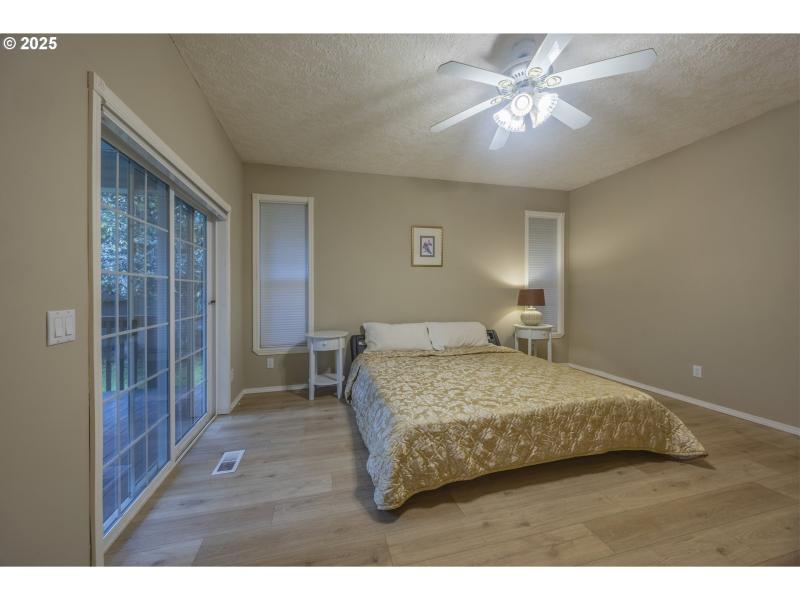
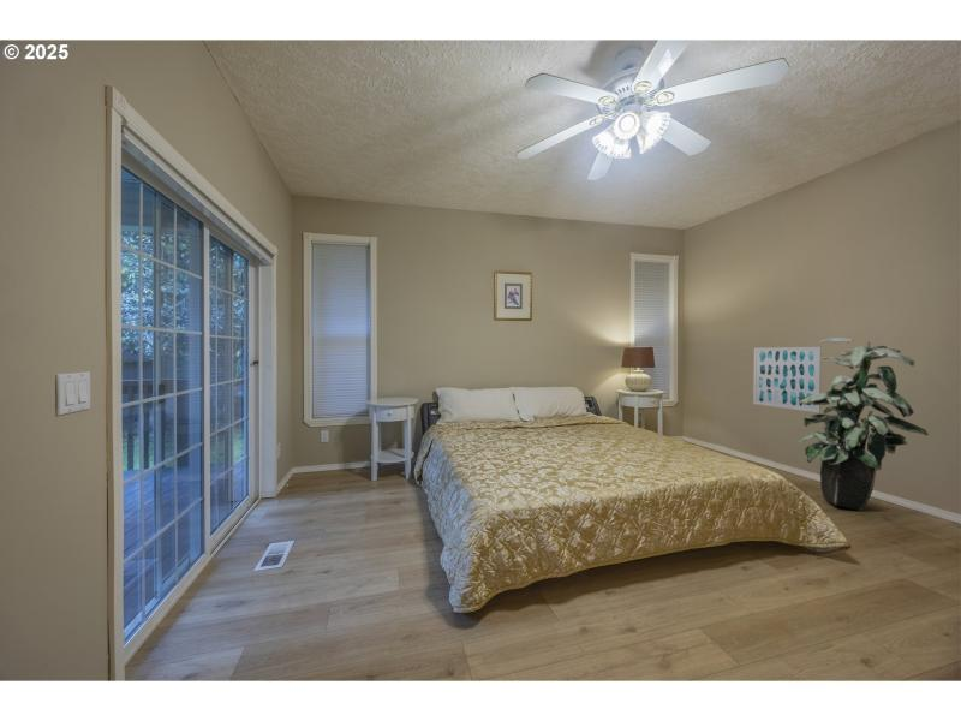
+ wall art (783, 377)
+ indoor plant (848, 421)
